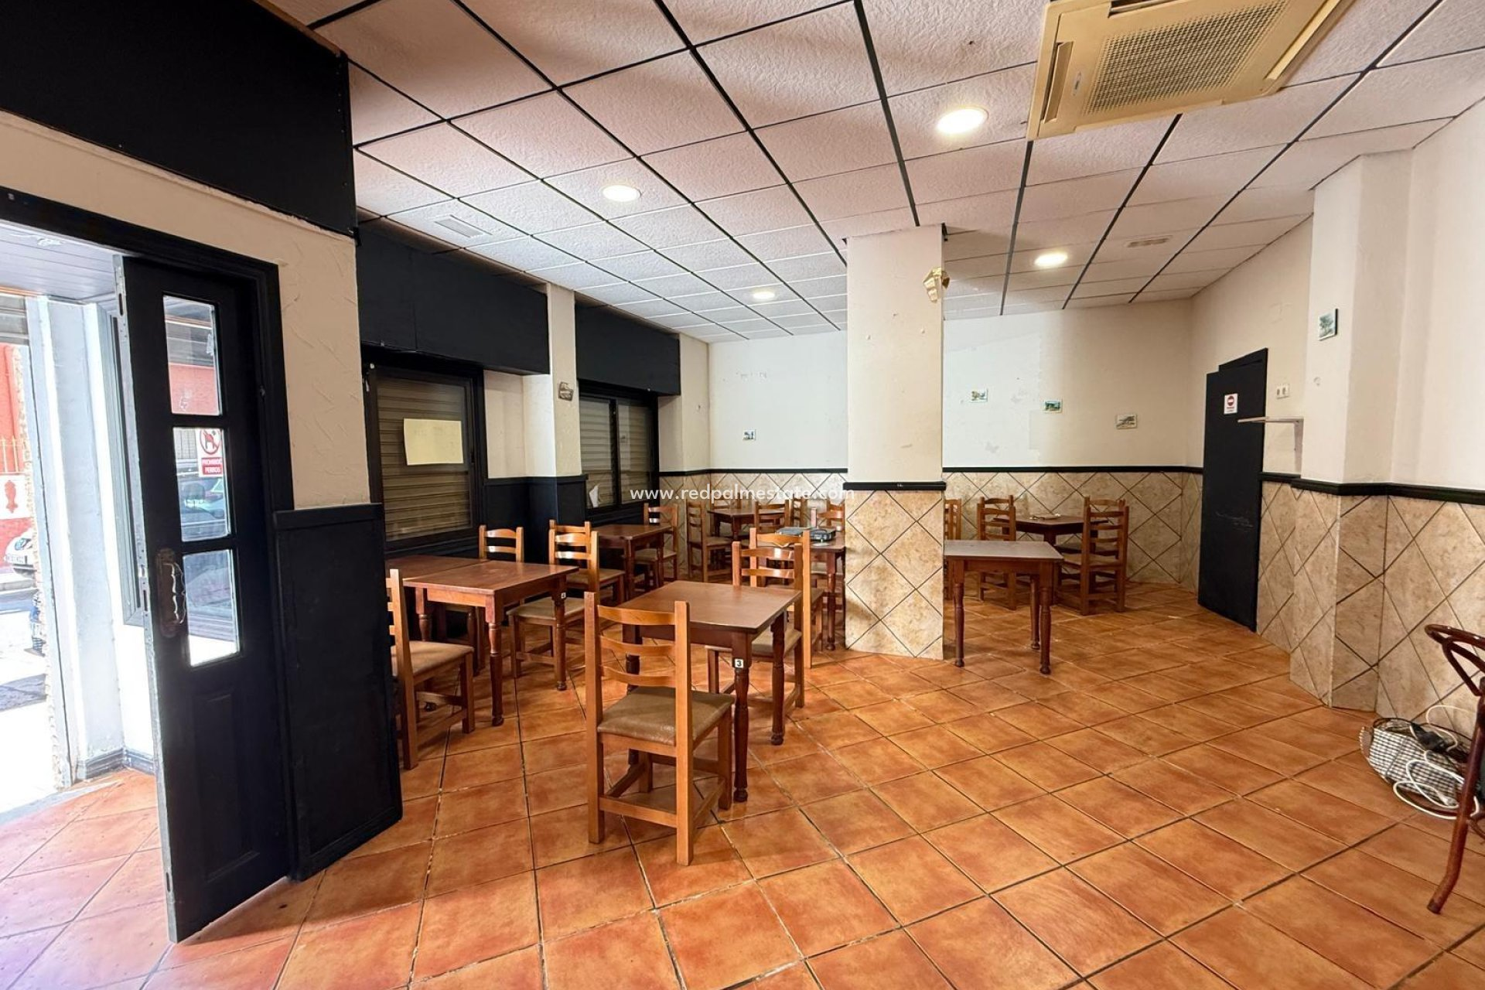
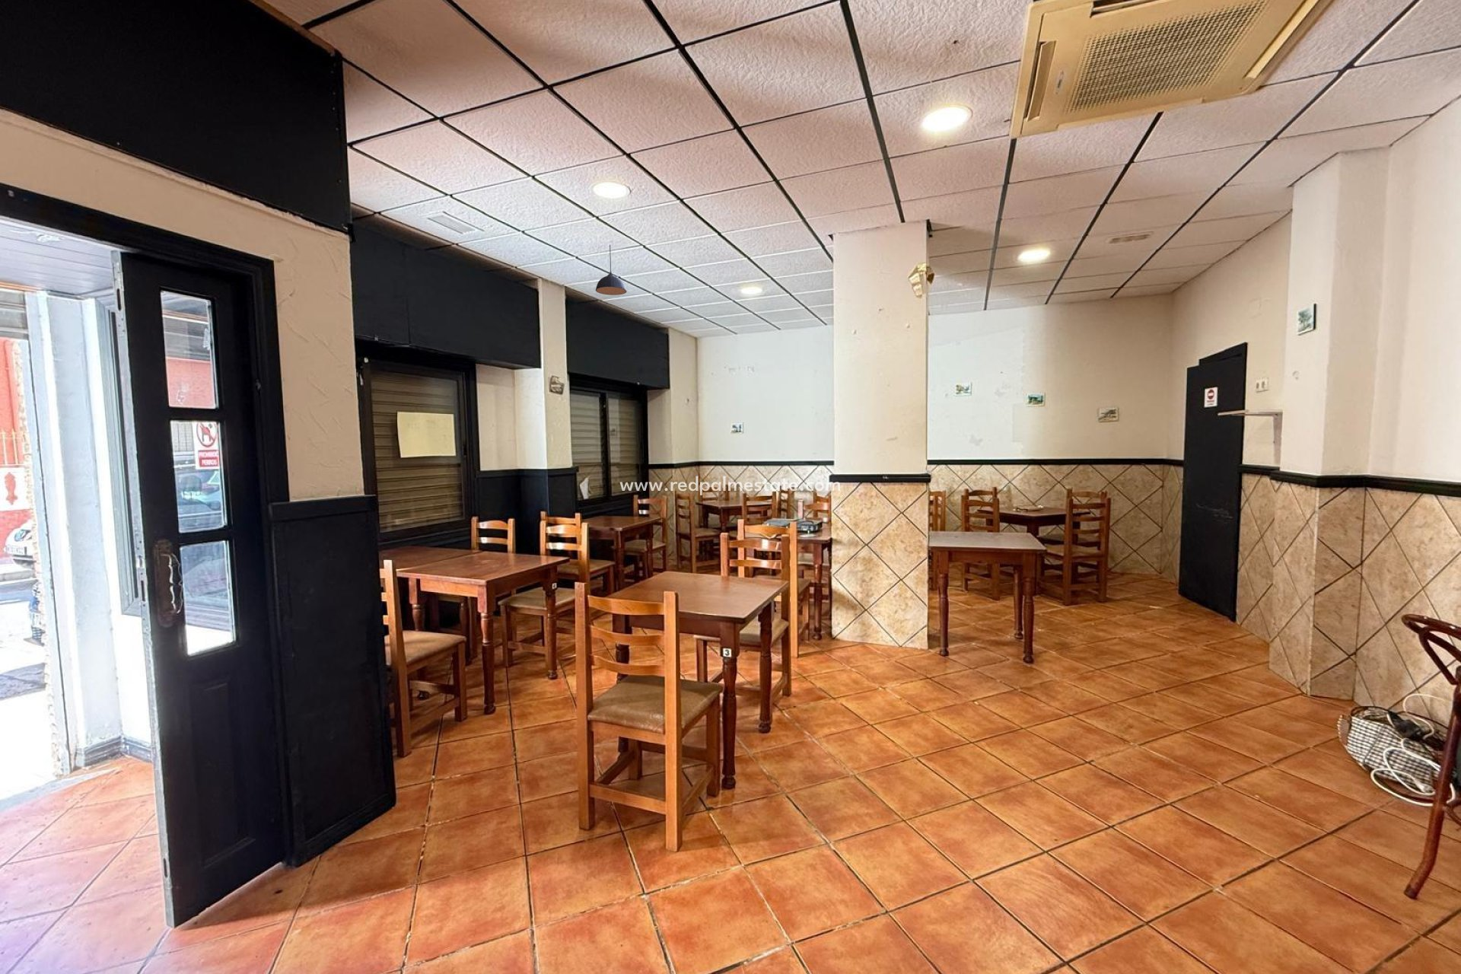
+ pendant light (610, 267)
